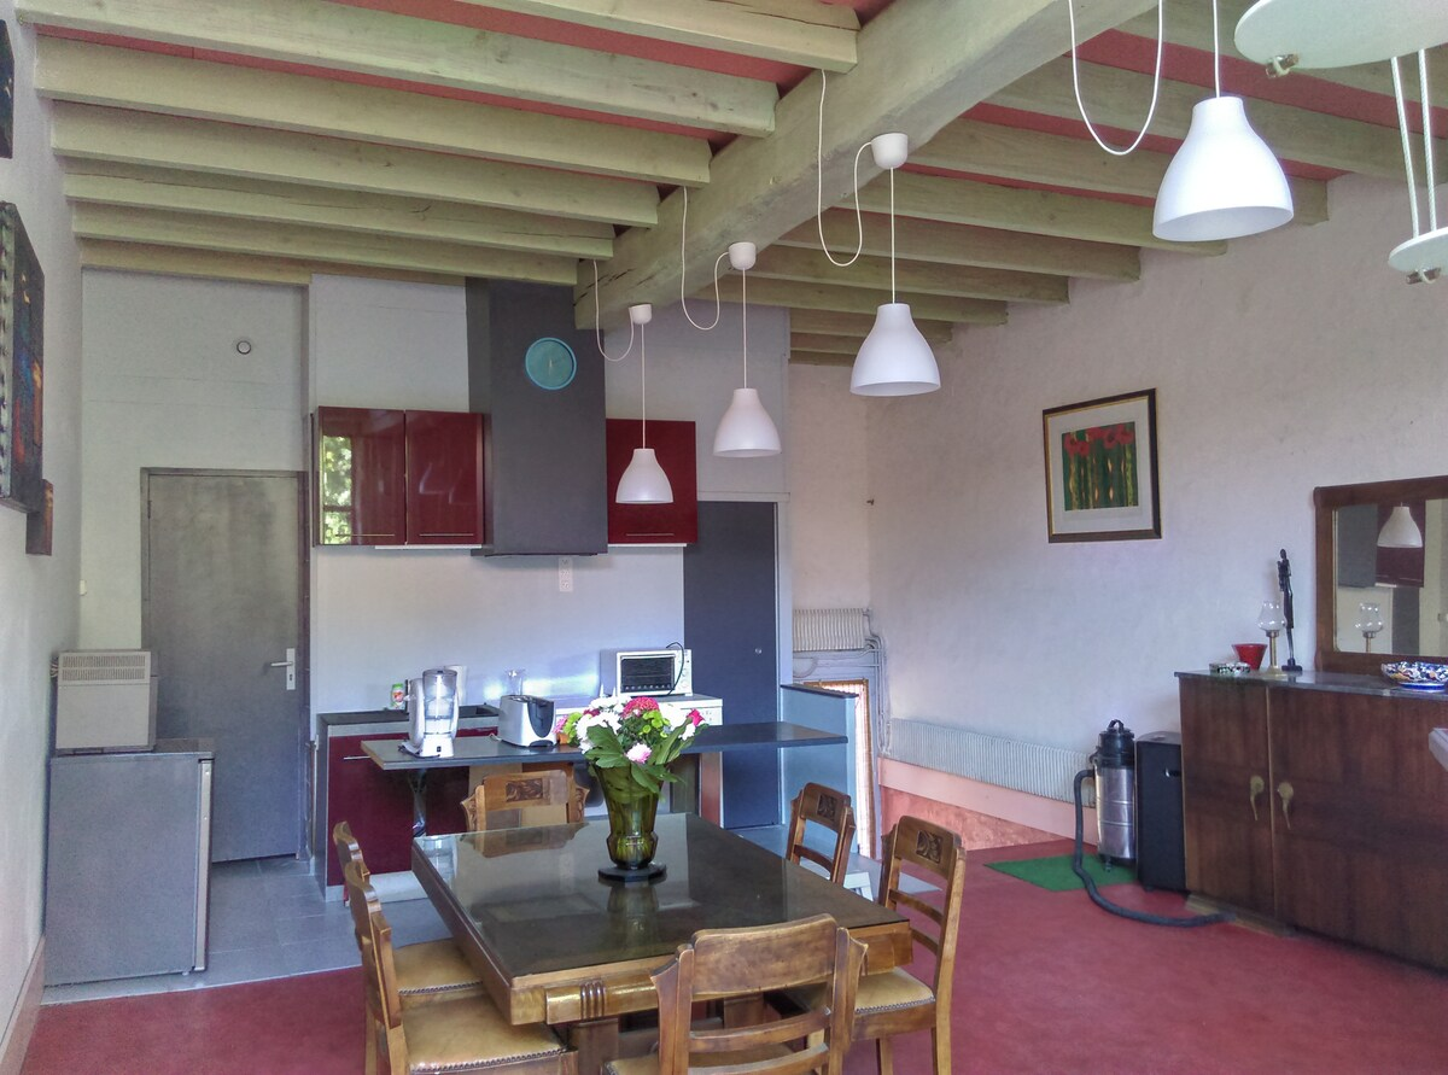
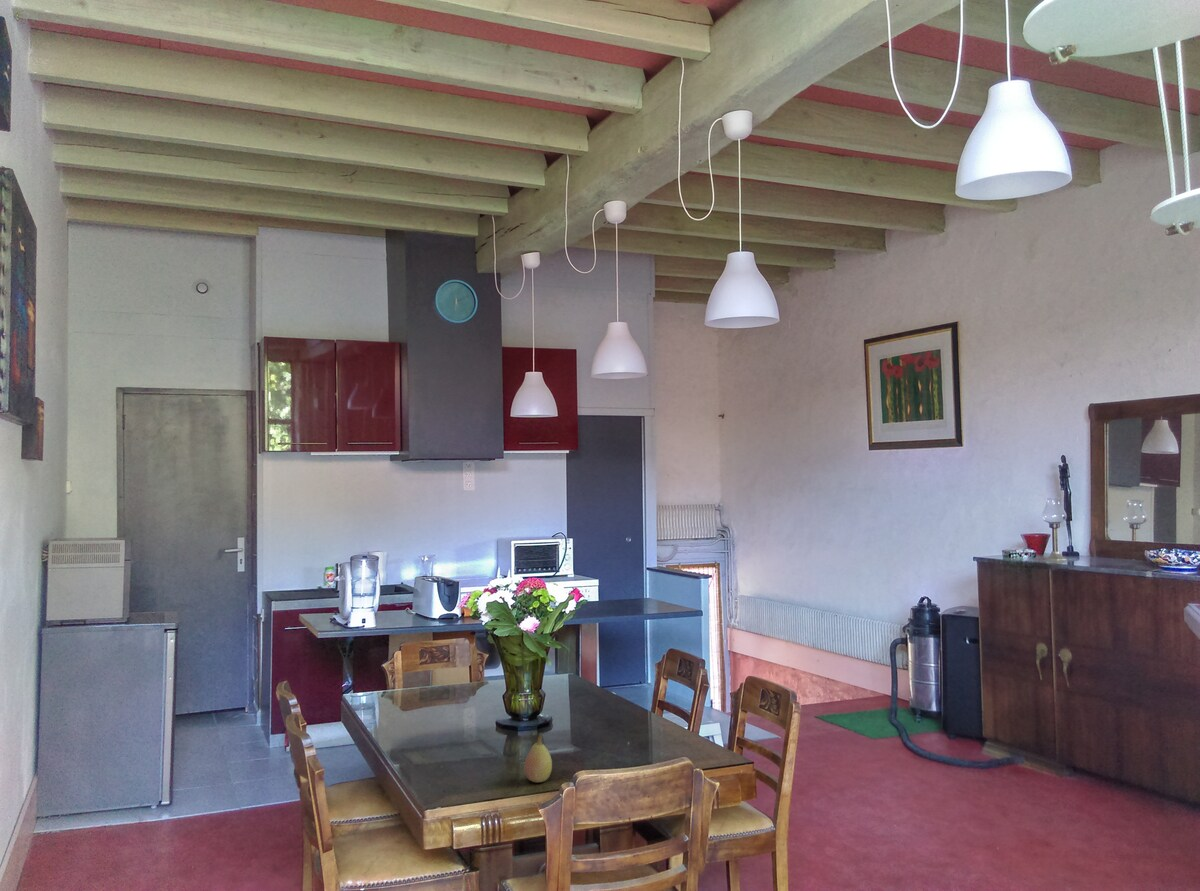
+ fruit (538, 756)
